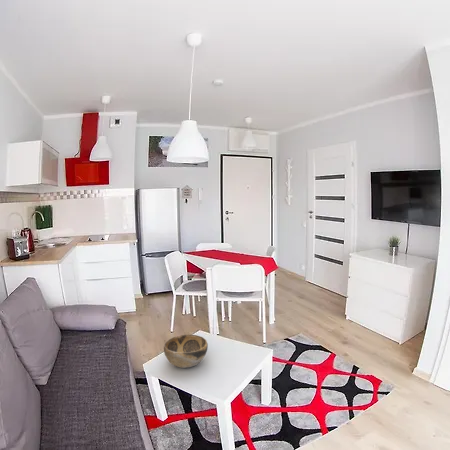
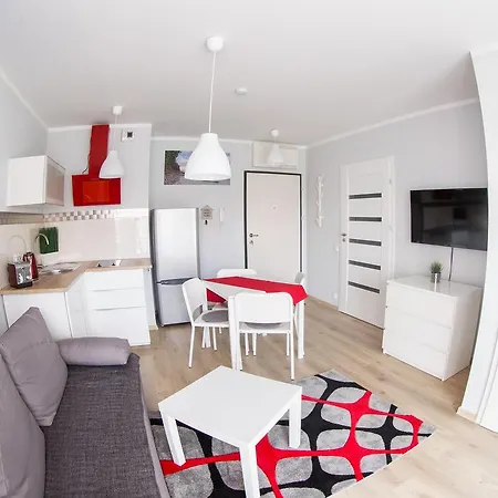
- decorative bowl (186, 353)
